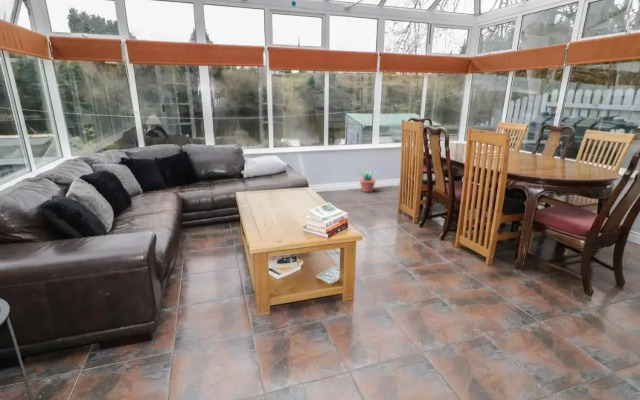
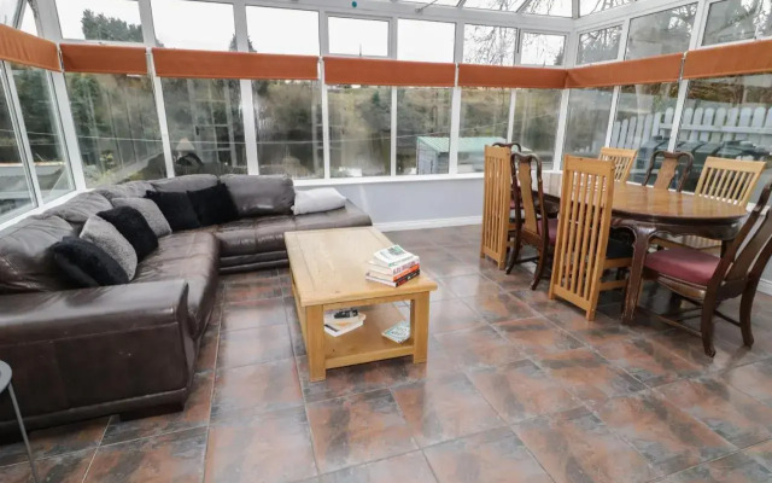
- potted plant (366, 180)
